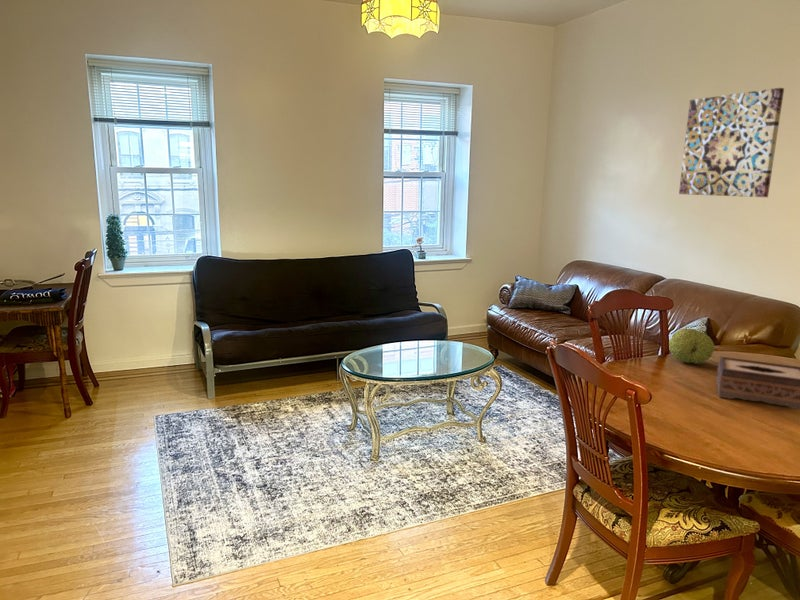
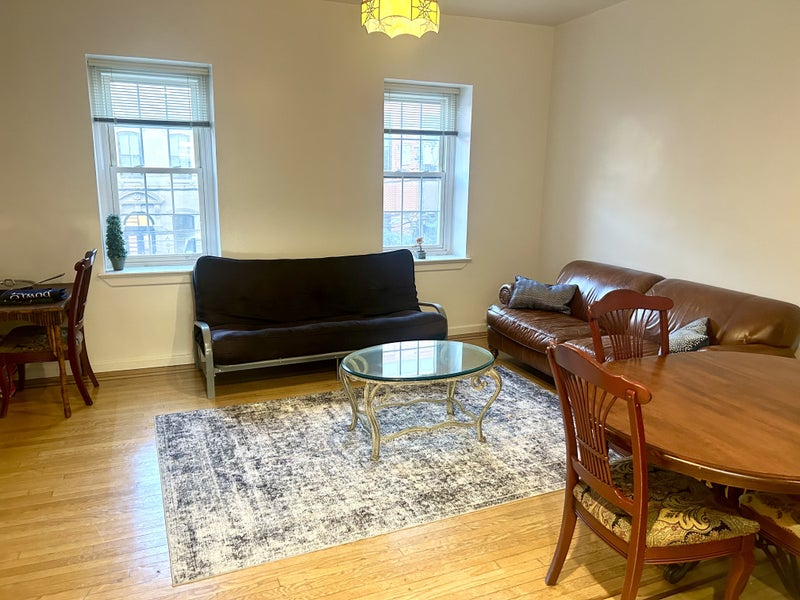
- fruit (691, 345)
- tissue box (760, 381)
- wall art (726, 145)
